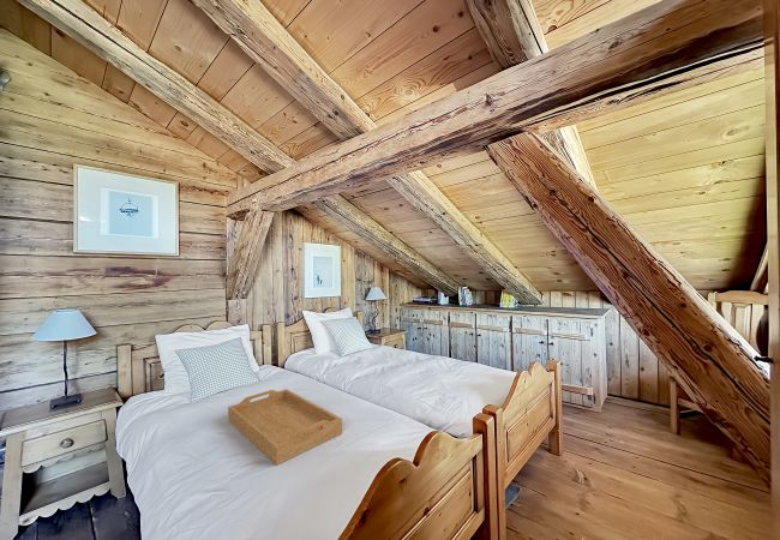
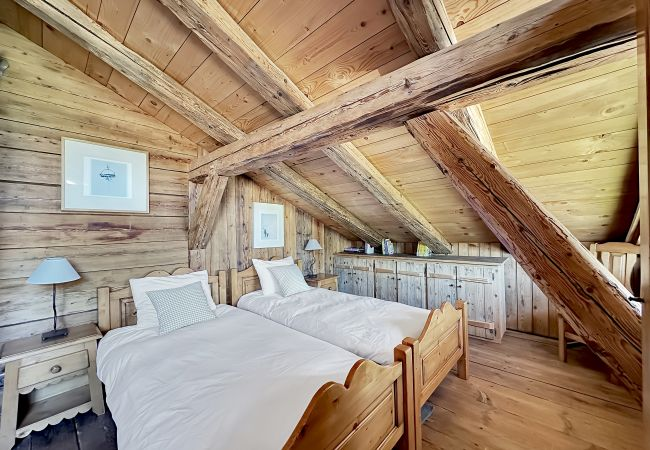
- serving tray (282, 416)
